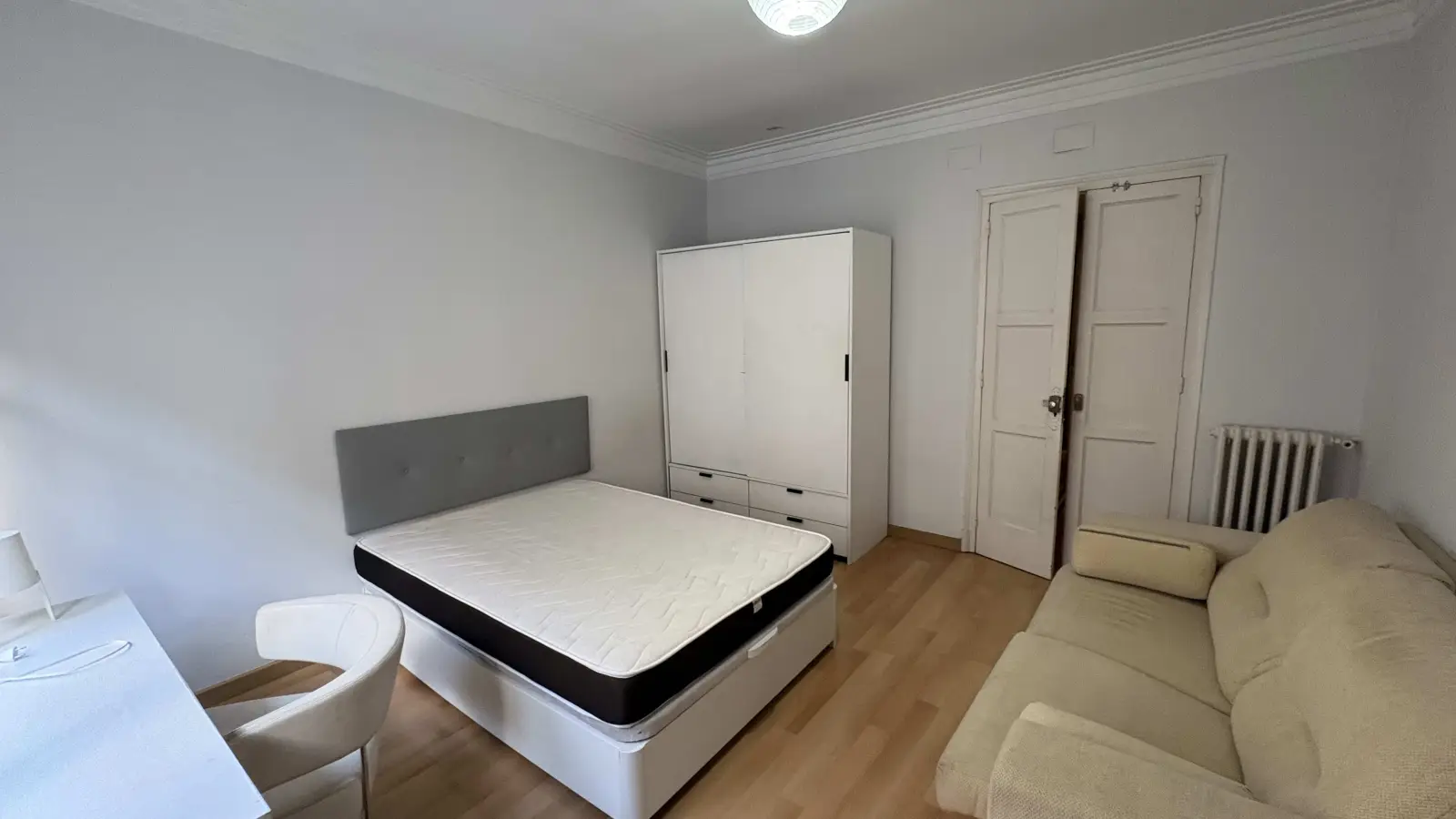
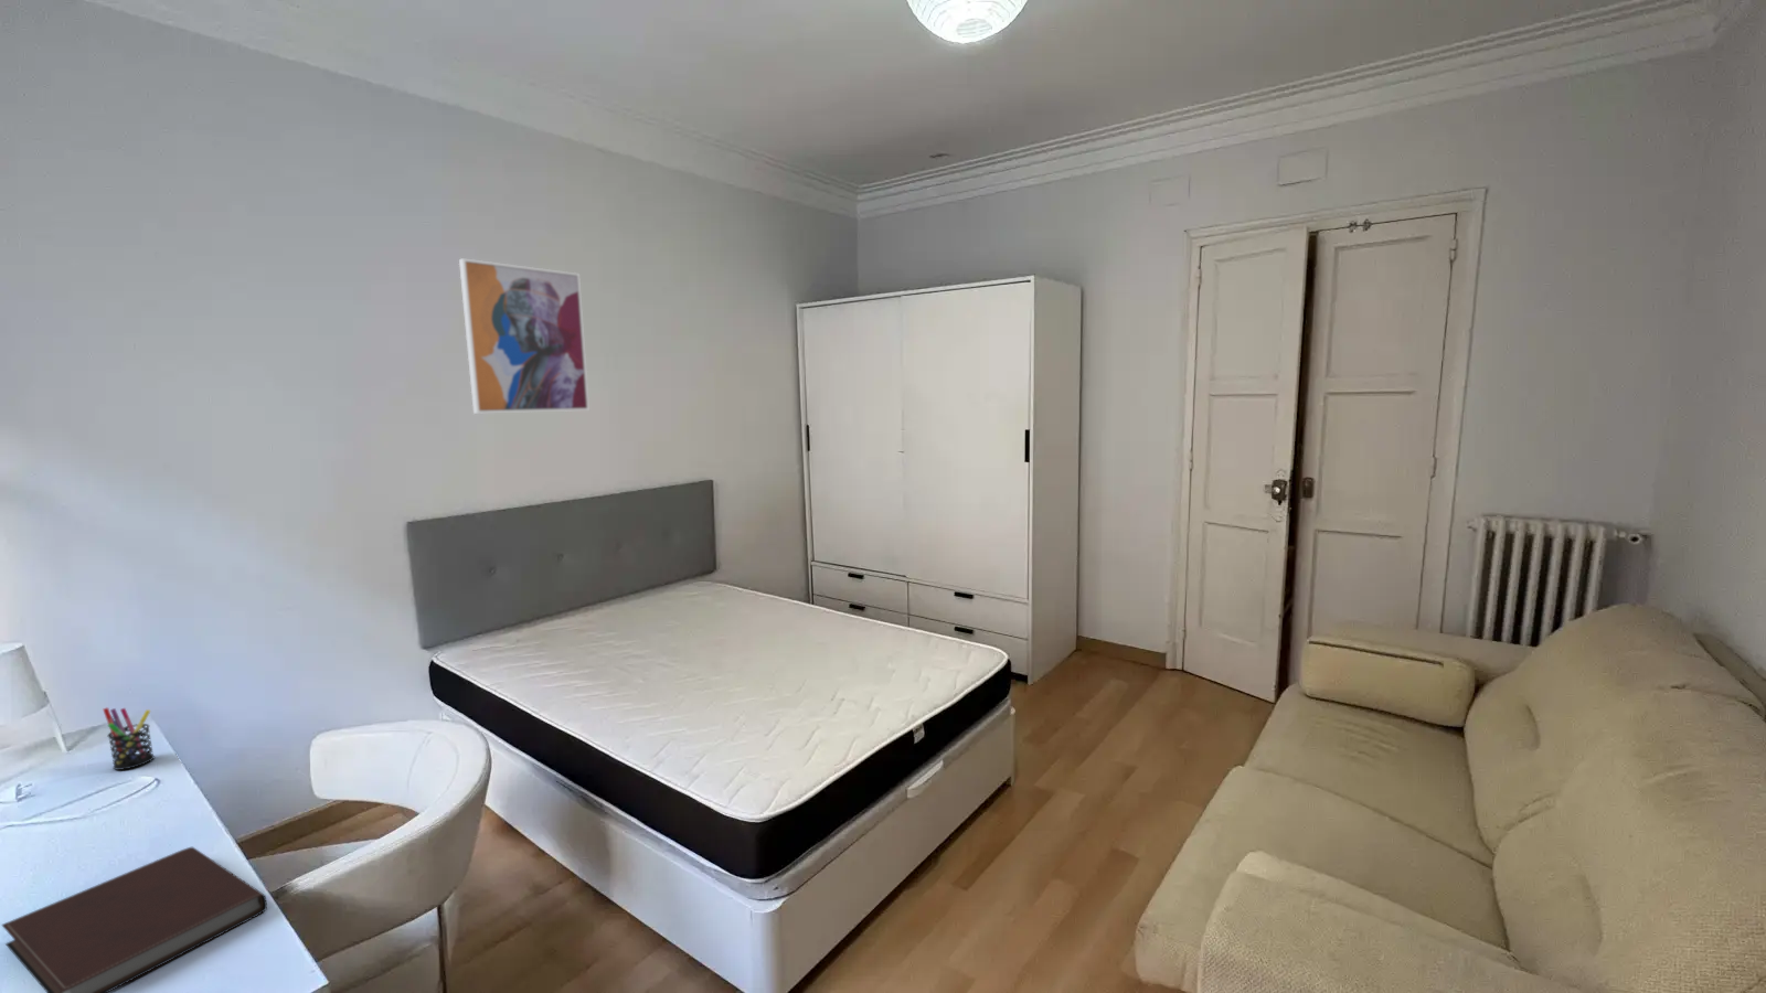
+ wall art (529, 339)
+ pen holder (125, 736)
+ notebook (138, 917)
